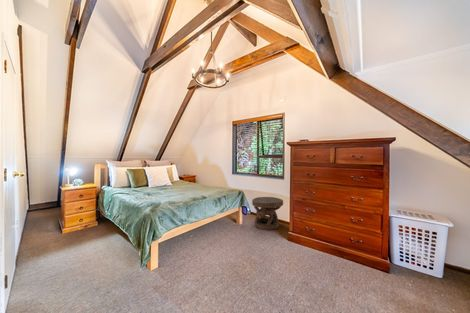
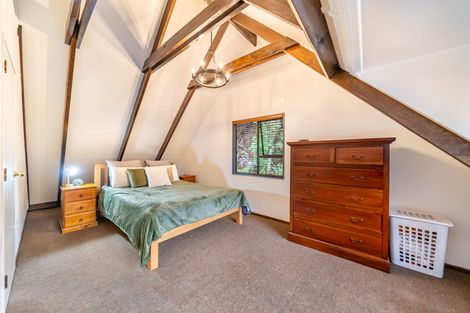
- carved stool (266, 212)
